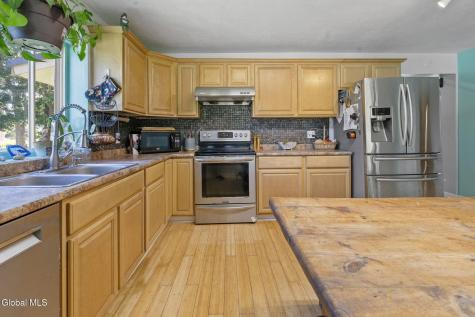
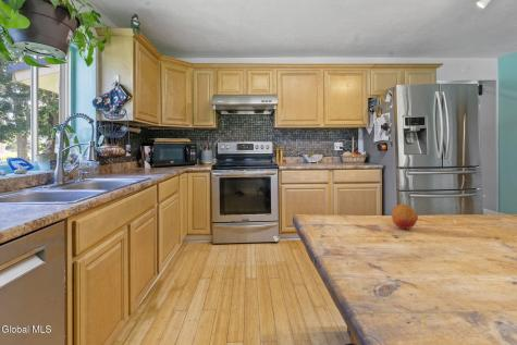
+ fruit (404, 215)
